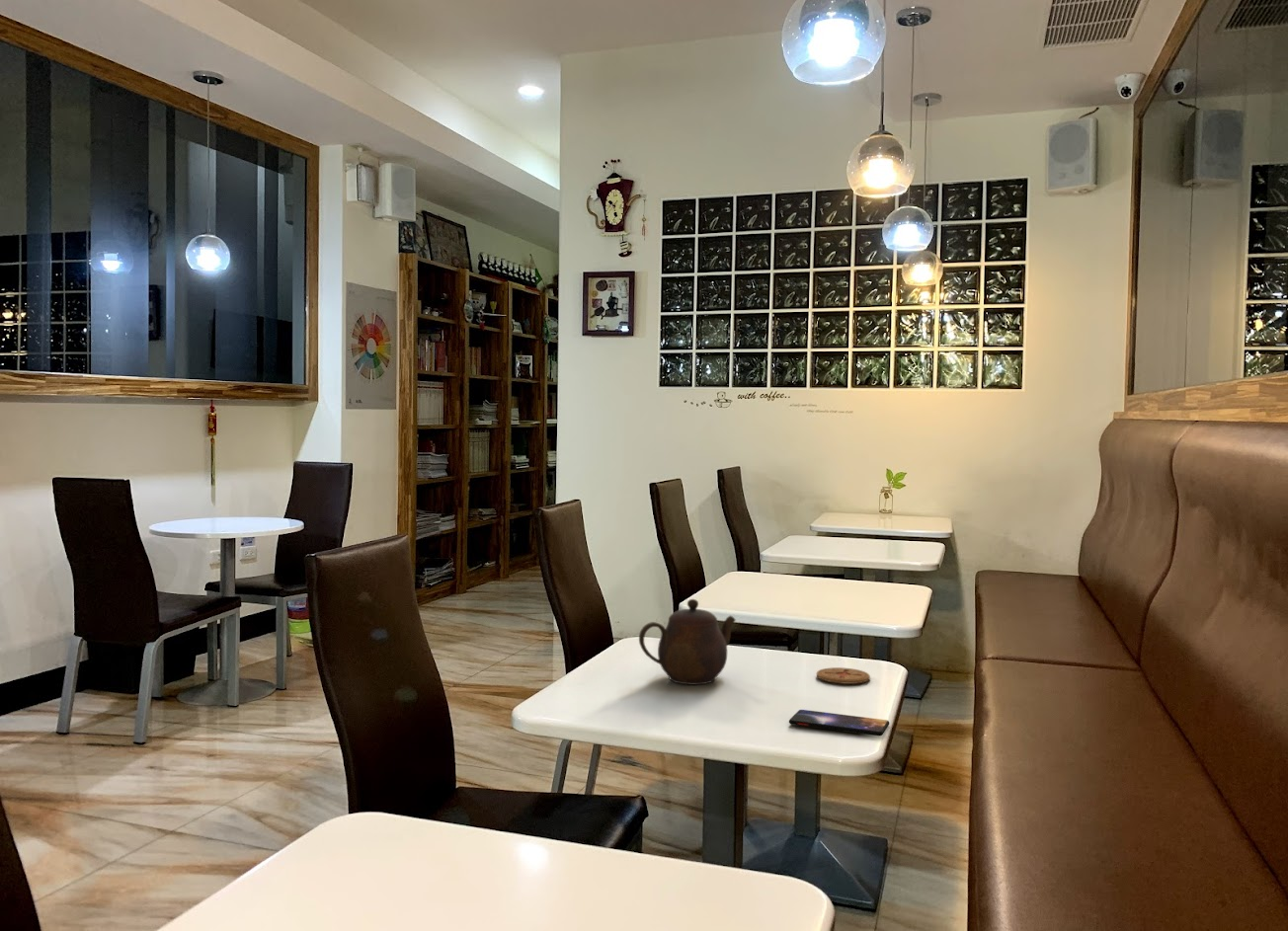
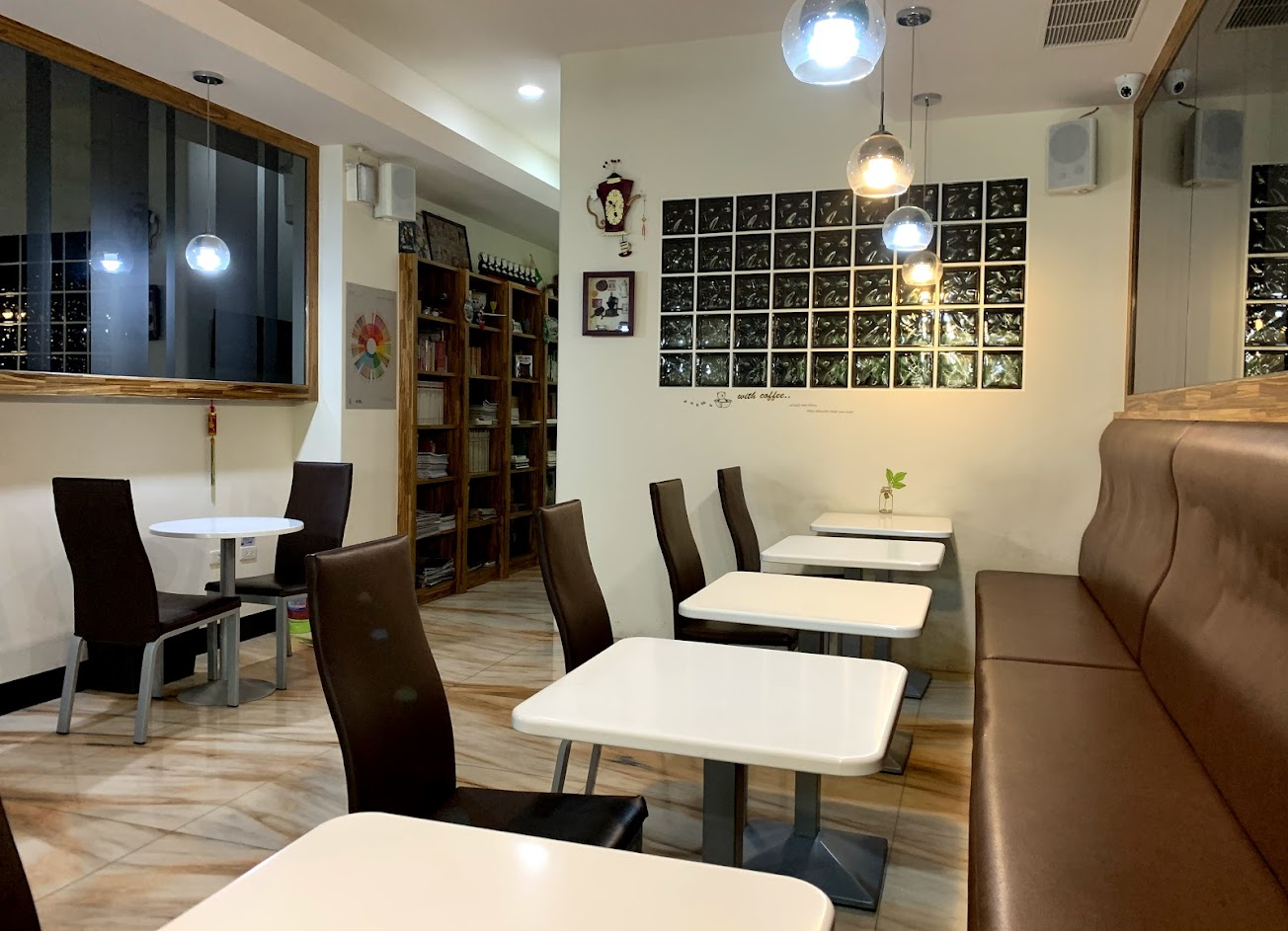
- coaster (843, 675)
- teapot (687, 639)
- smartphone (839, 722)
